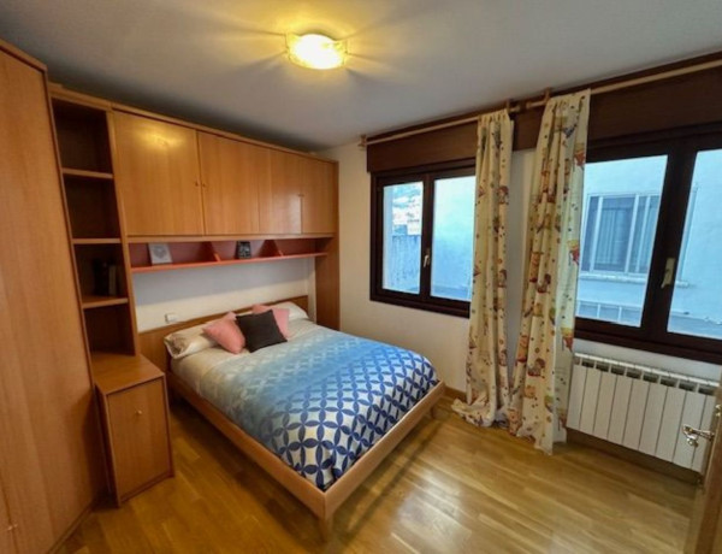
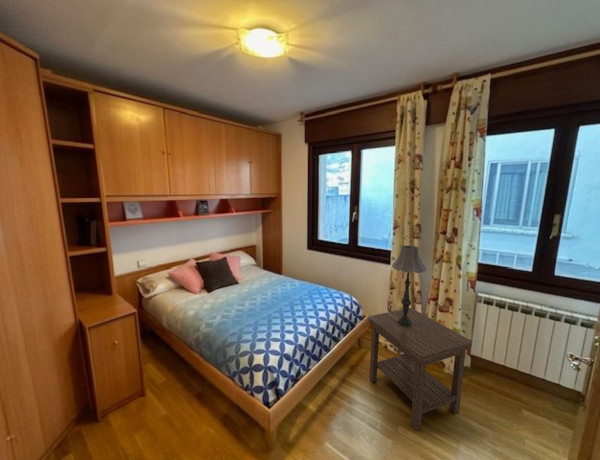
+ side table (413, 361)
+ table lamp (407, 286)
